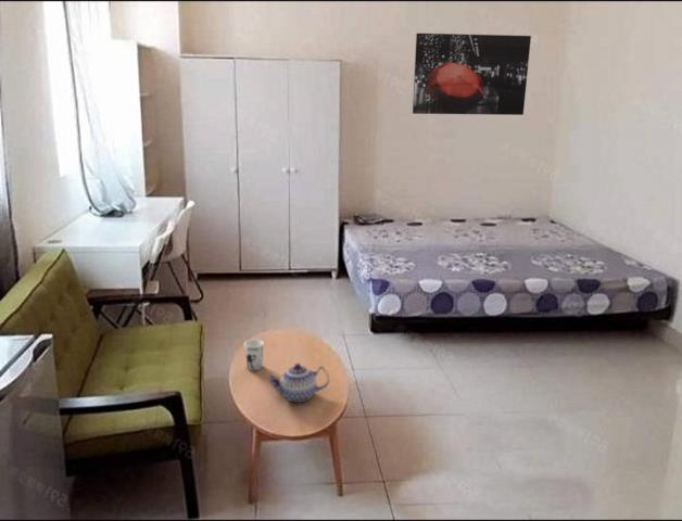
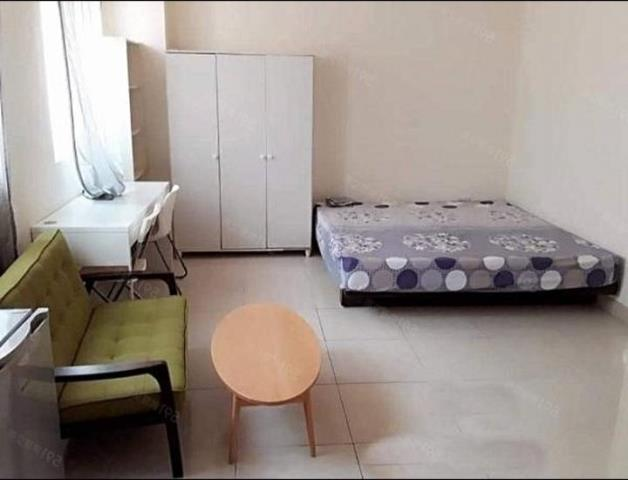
- teapot (299, 380)
- cup (254, 355)
- wall art (470, 75)
